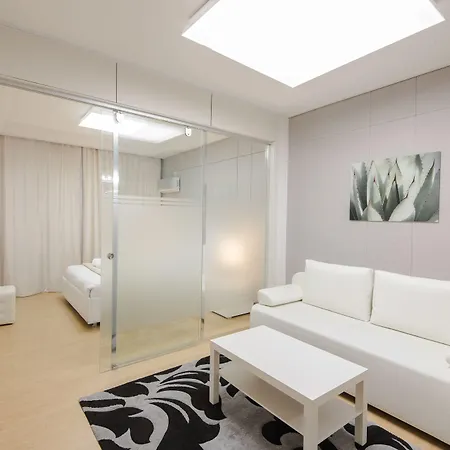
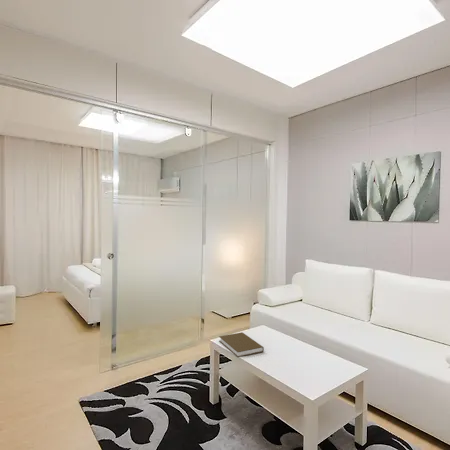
+ book (240, 343)
